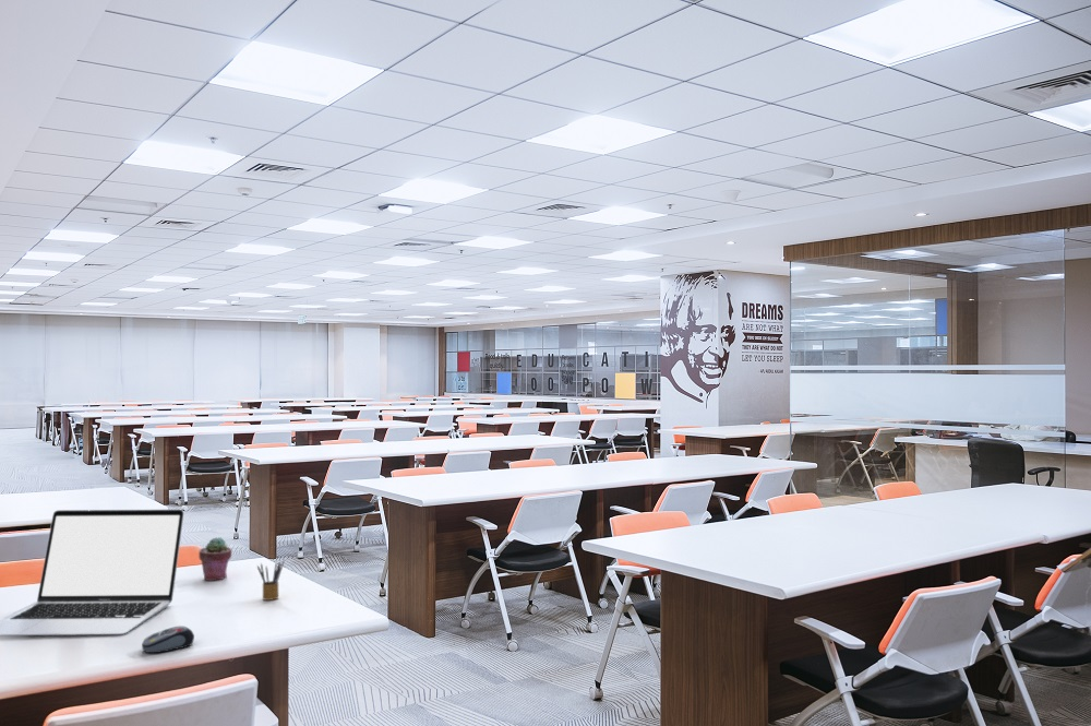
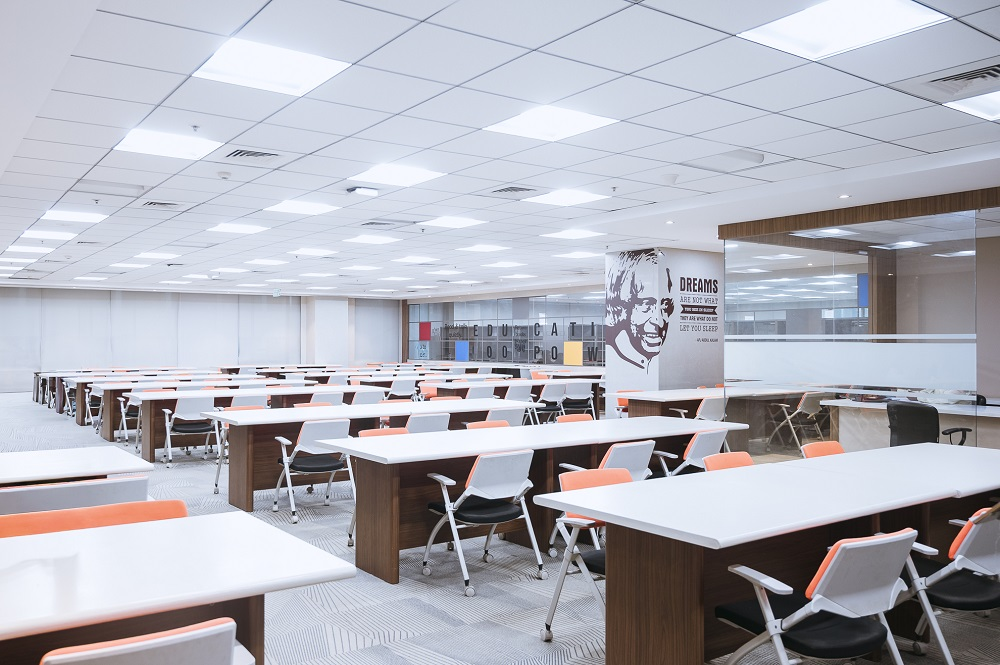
- computer mouse (168, 638)
- potted succulent (215, 558)
- laptop (86, 568)
- pencil box (269, 581)
